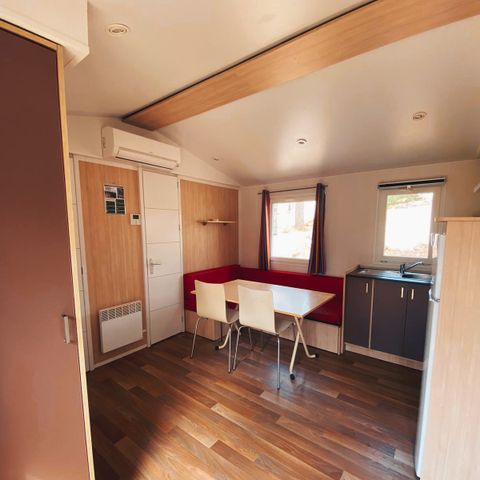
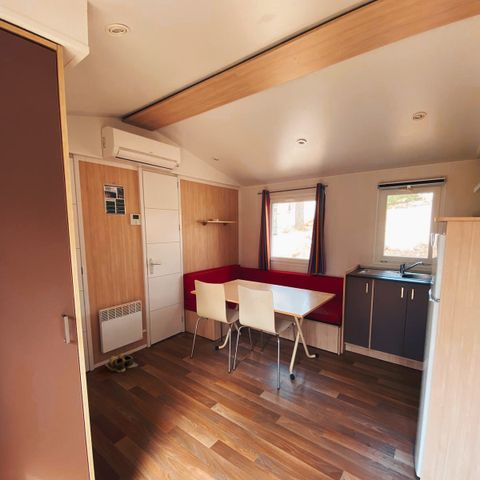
+ shoes (121, 360)
